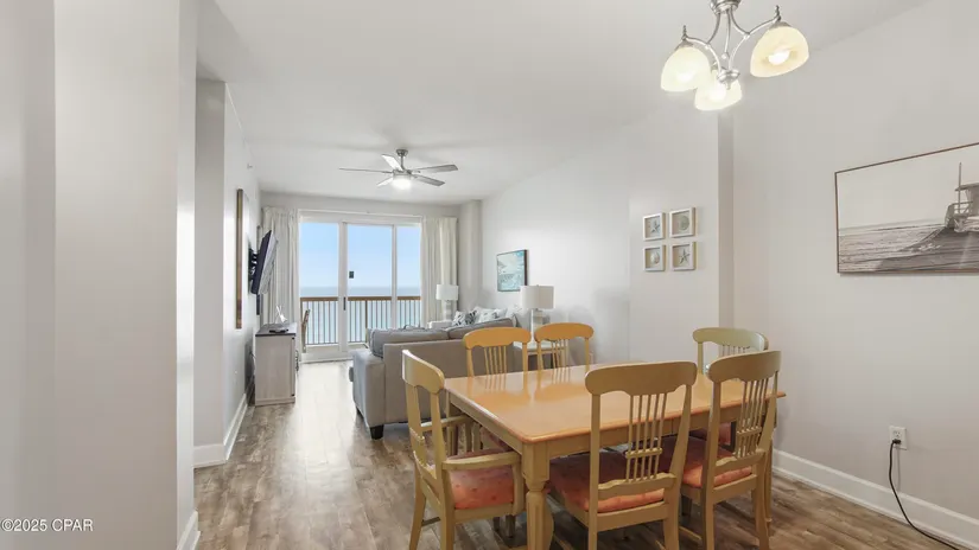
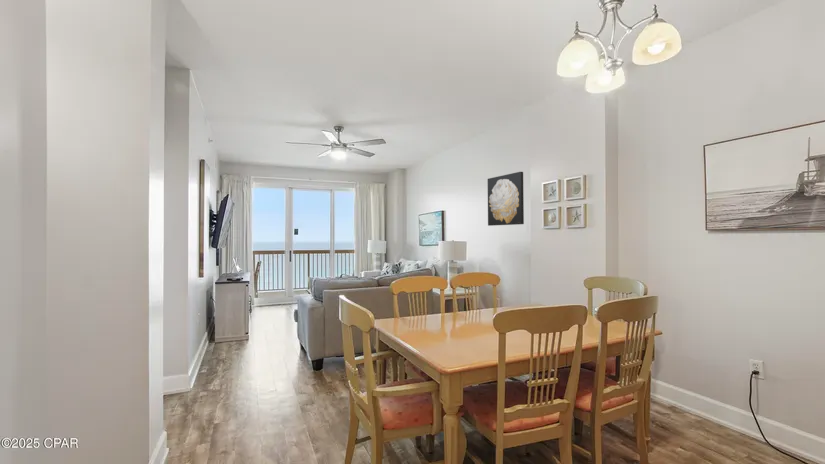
+ wall art (504, 200)
